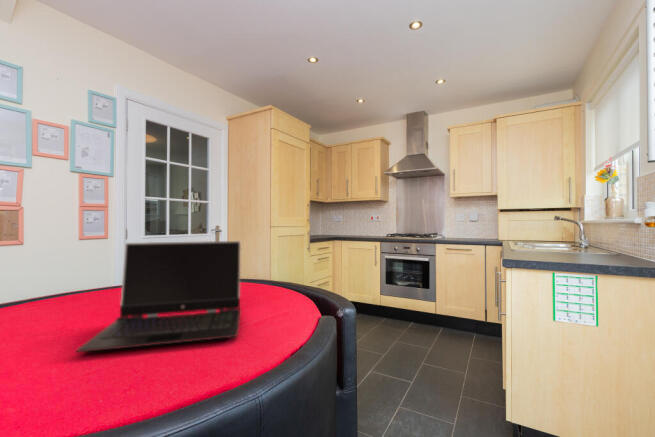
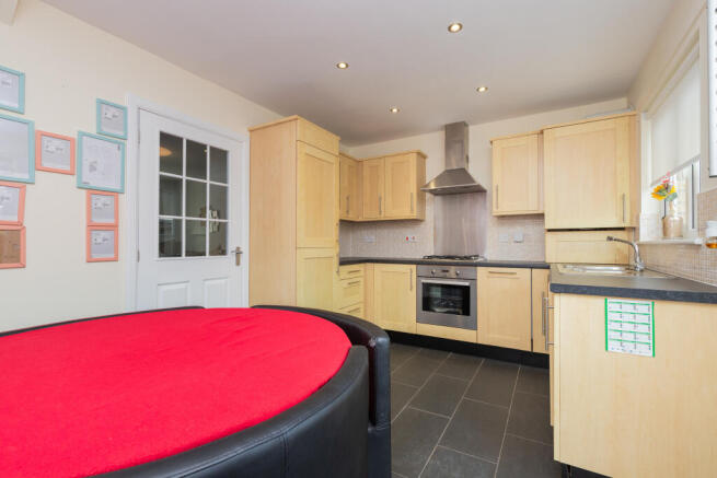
- laptop computer (175, 287)
